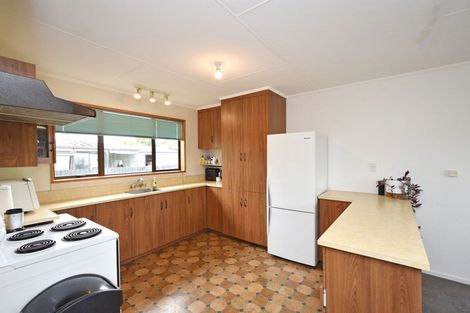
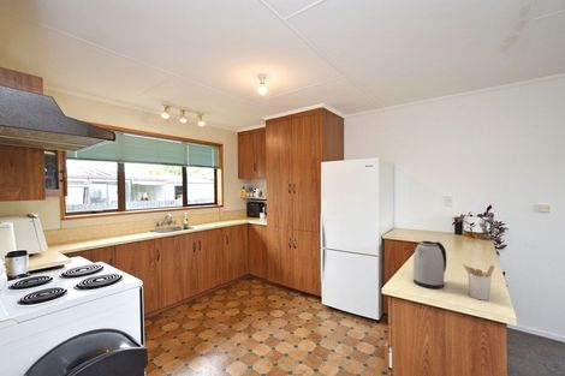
+ utensil holder (477, 280)
+ kettle (432, 261)
